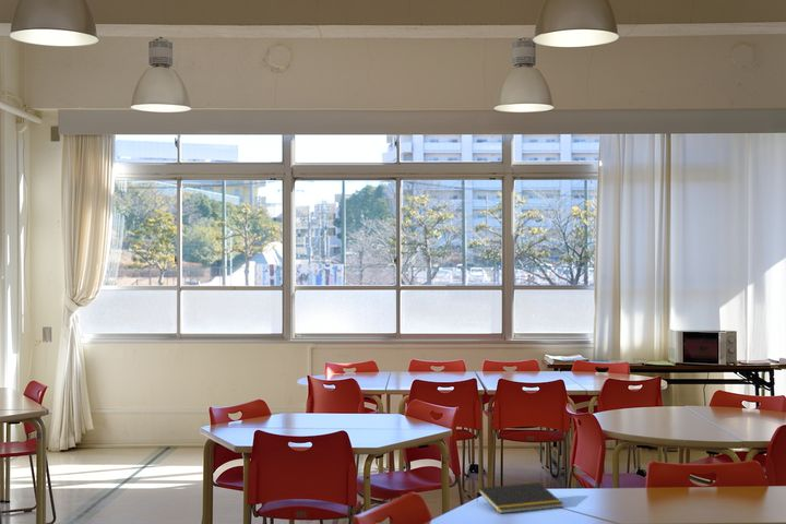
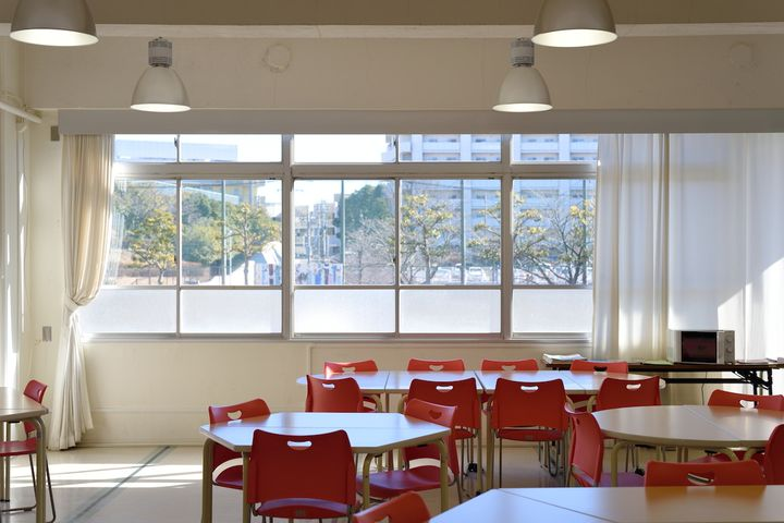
- notepad (520, 497)
